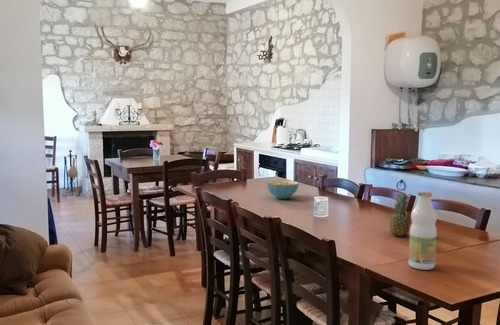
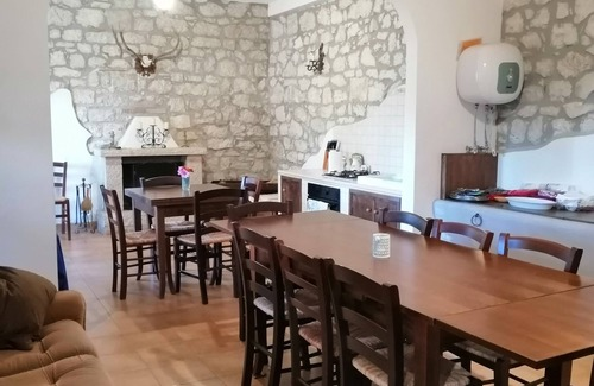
- bottle (423, 229)
- fruit (400, 213)
- cereal bowl (282, 190)
